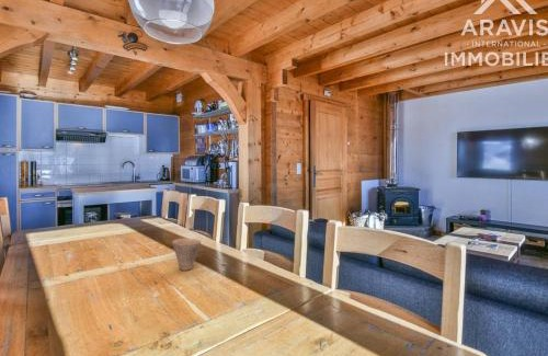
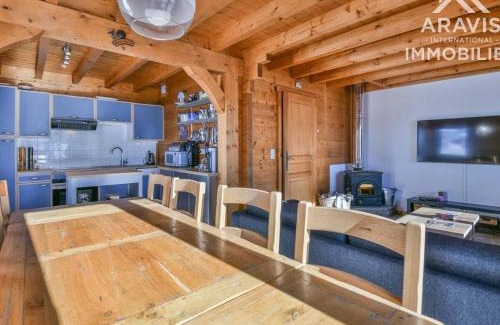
- cup (186, 254)
